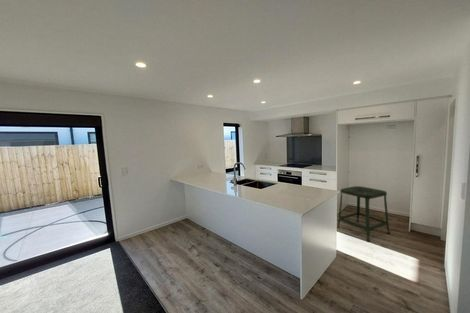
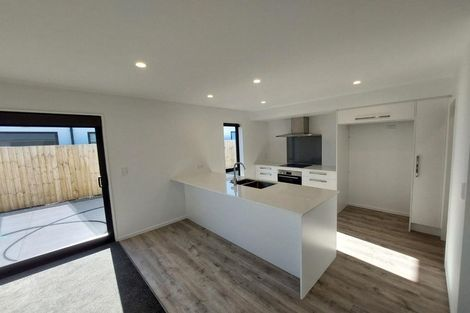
- stool (365, 210)
